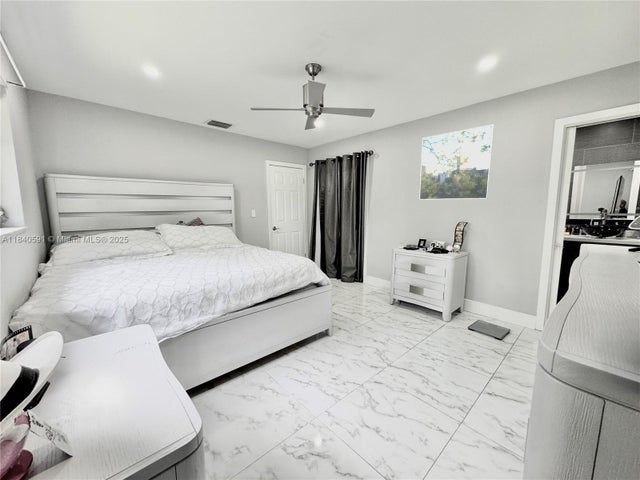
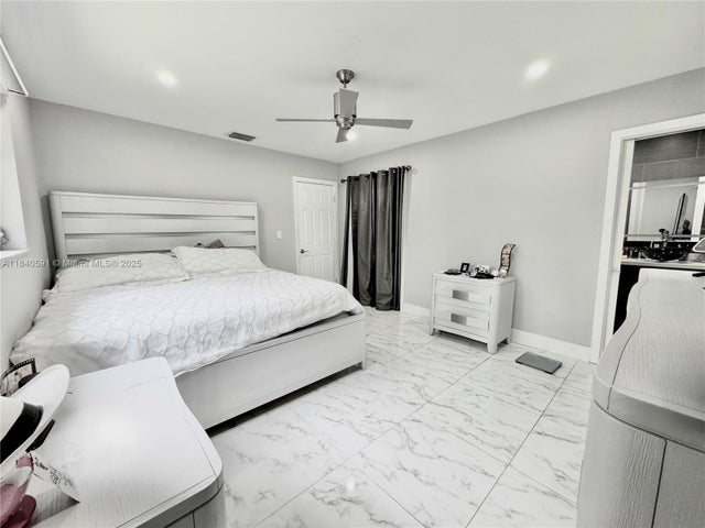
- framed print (452, 166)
